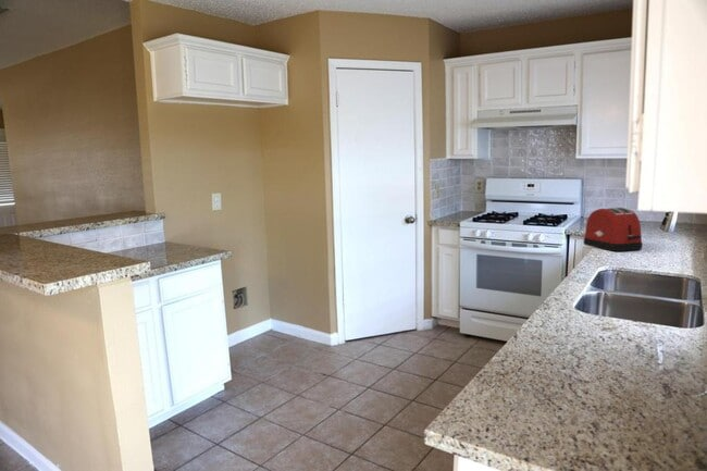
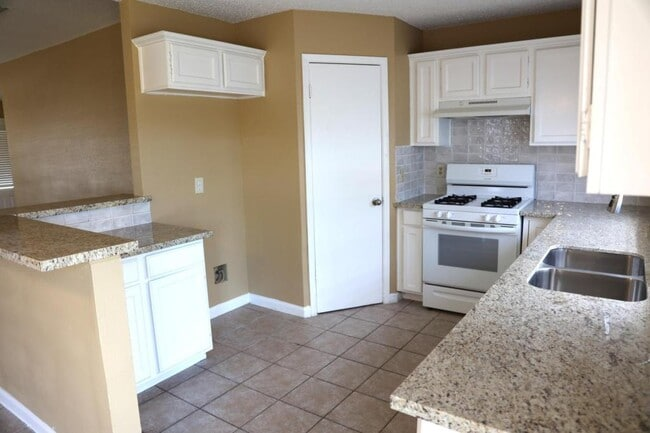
- toaster (612, 227)
